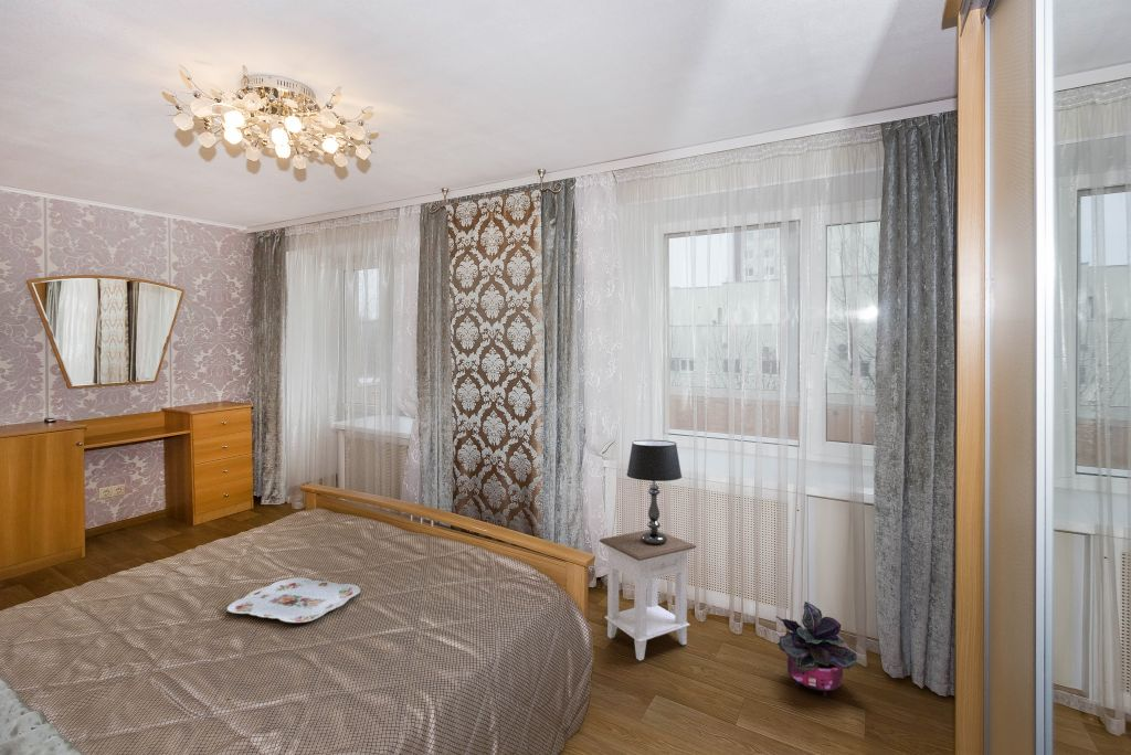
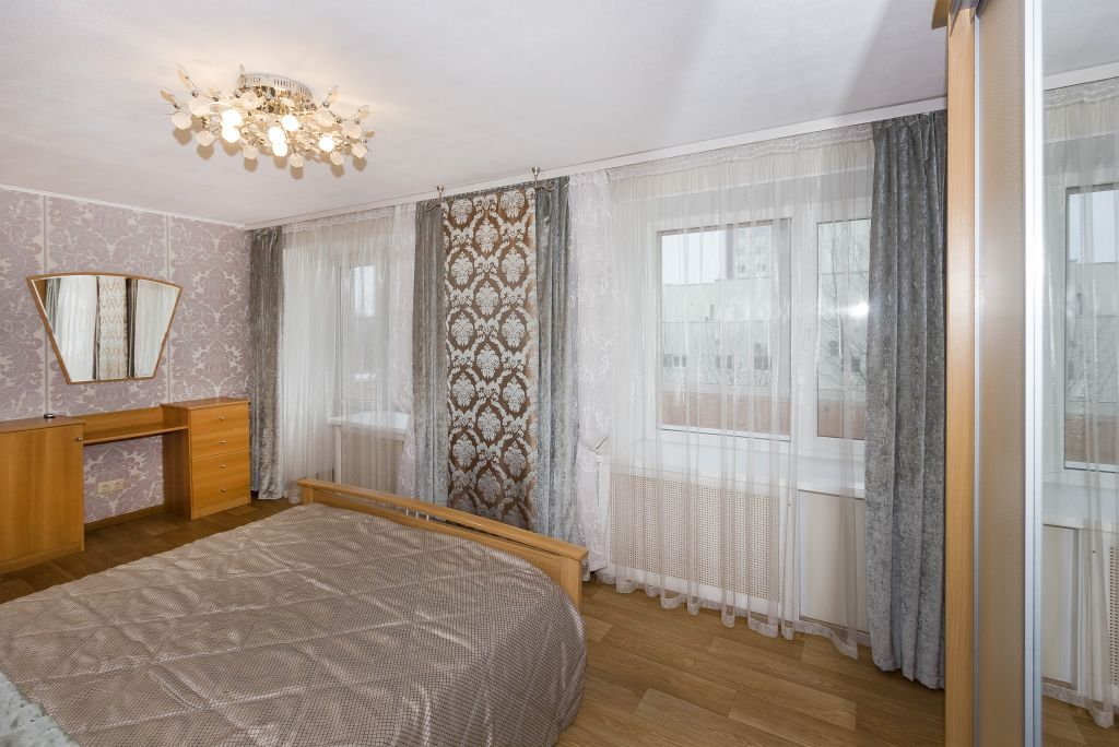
- table lamp (654, 491)
- serving tray (296, 599)
- potted plant (814, 648)
- nightstand (647, 591)
